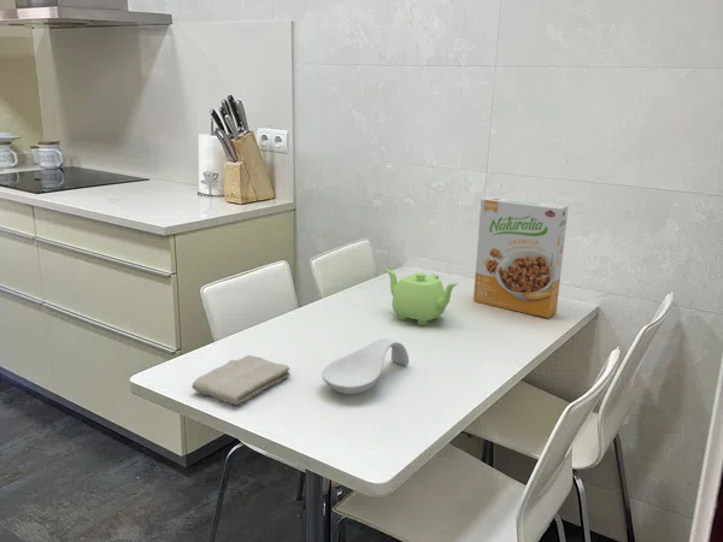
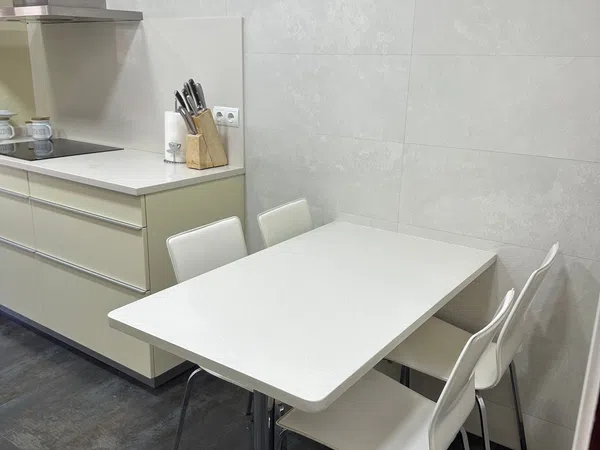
- teapot (422, 294)
- cereal box (518, 255)
- spoon rest (368, 364)
- washcloth (243, 377)
